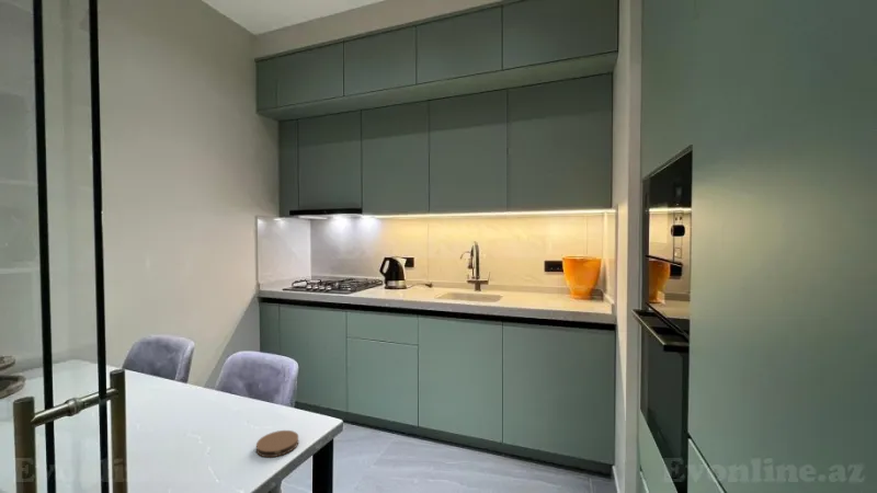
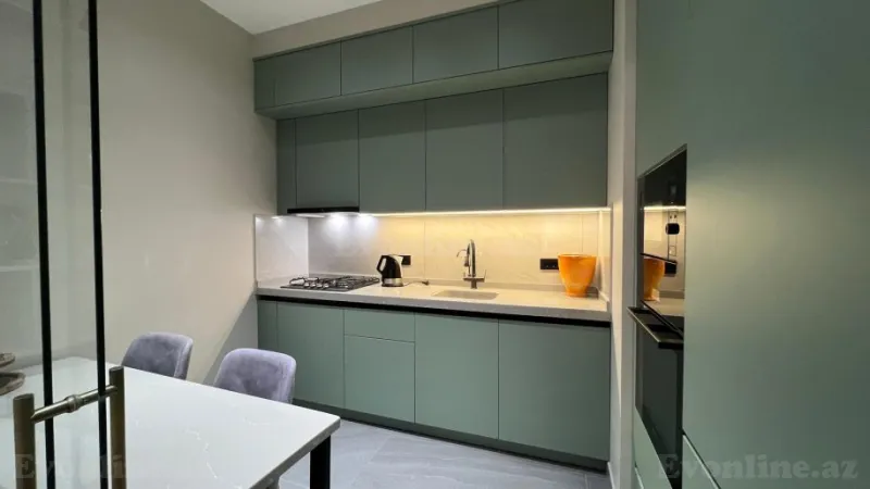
- coaster (277, 443)
